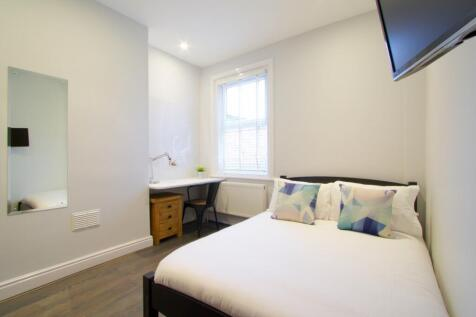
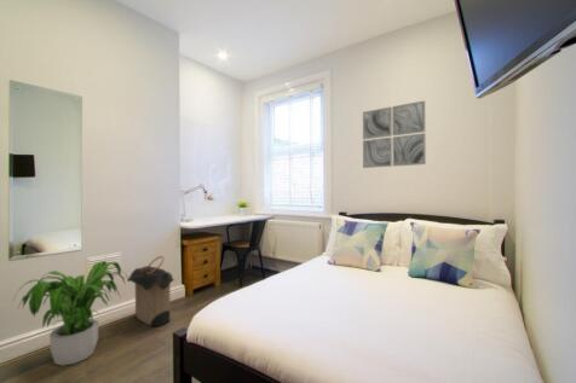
+ wall art (391, 135)
+ potted plant (80, 311)
+ laundry hamper (150, 286)
